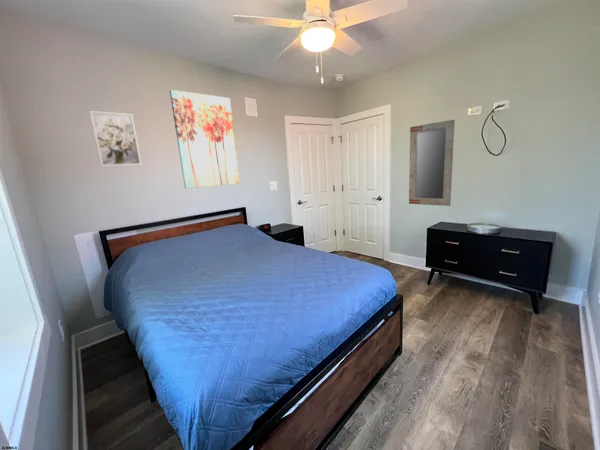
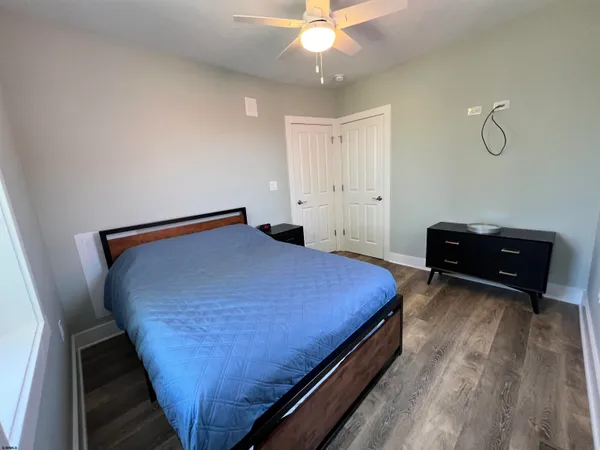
- wall art (208, 141)
- home mirror (429, 165)
- wall art (117, 139)
